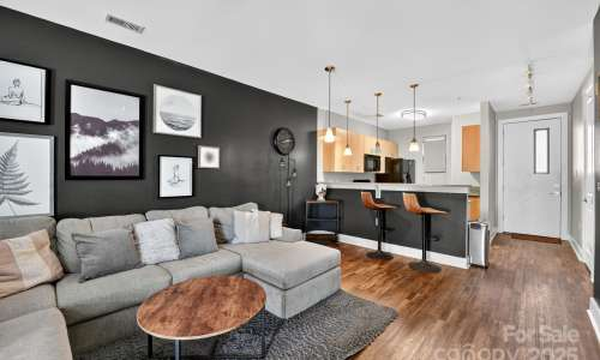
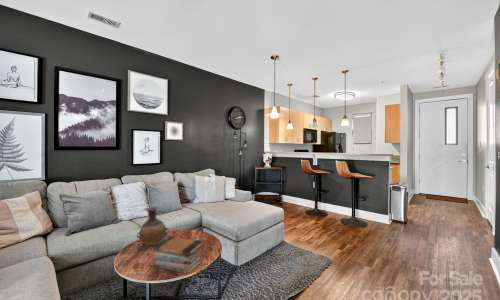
+ book stack (178, 253)
+ vase (152, 226)
